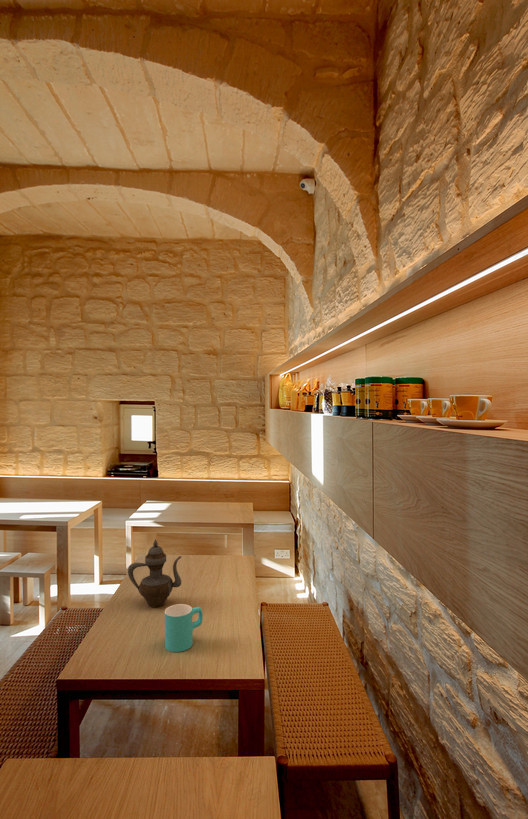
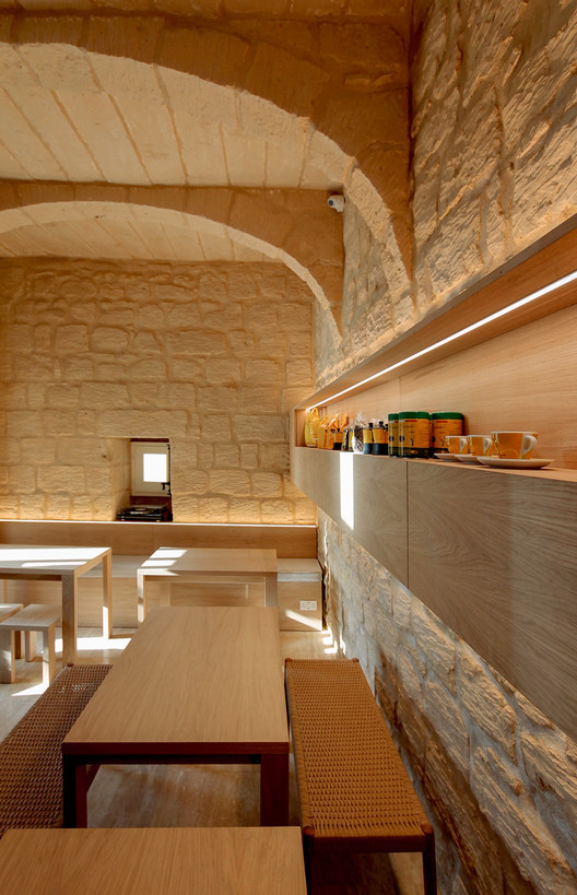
- teapot (154, 571)
- cup (184, 626)
